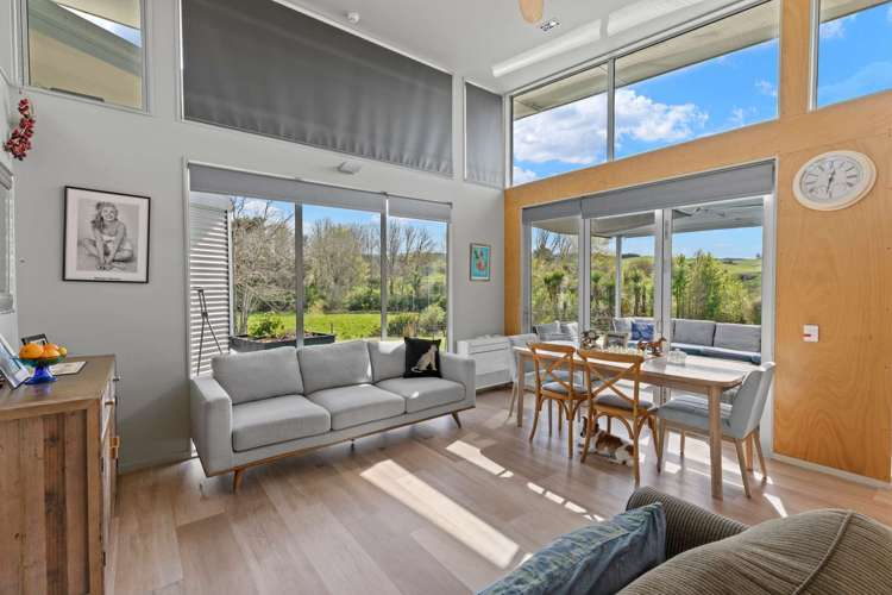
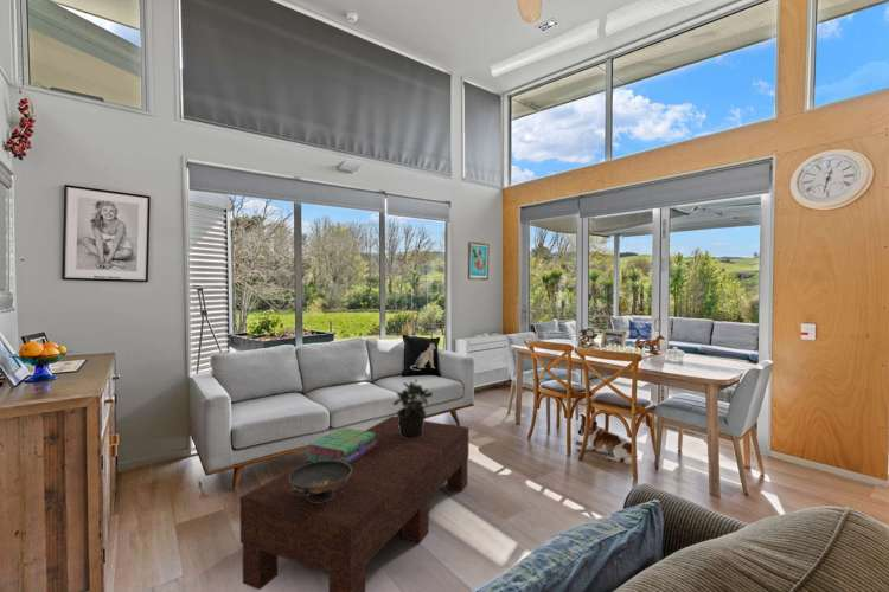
+ potted plant (412, 406)
+ stack of books (343, 445)
+ decorative bowl (320, 483)
+ coffee table (377, 489)
